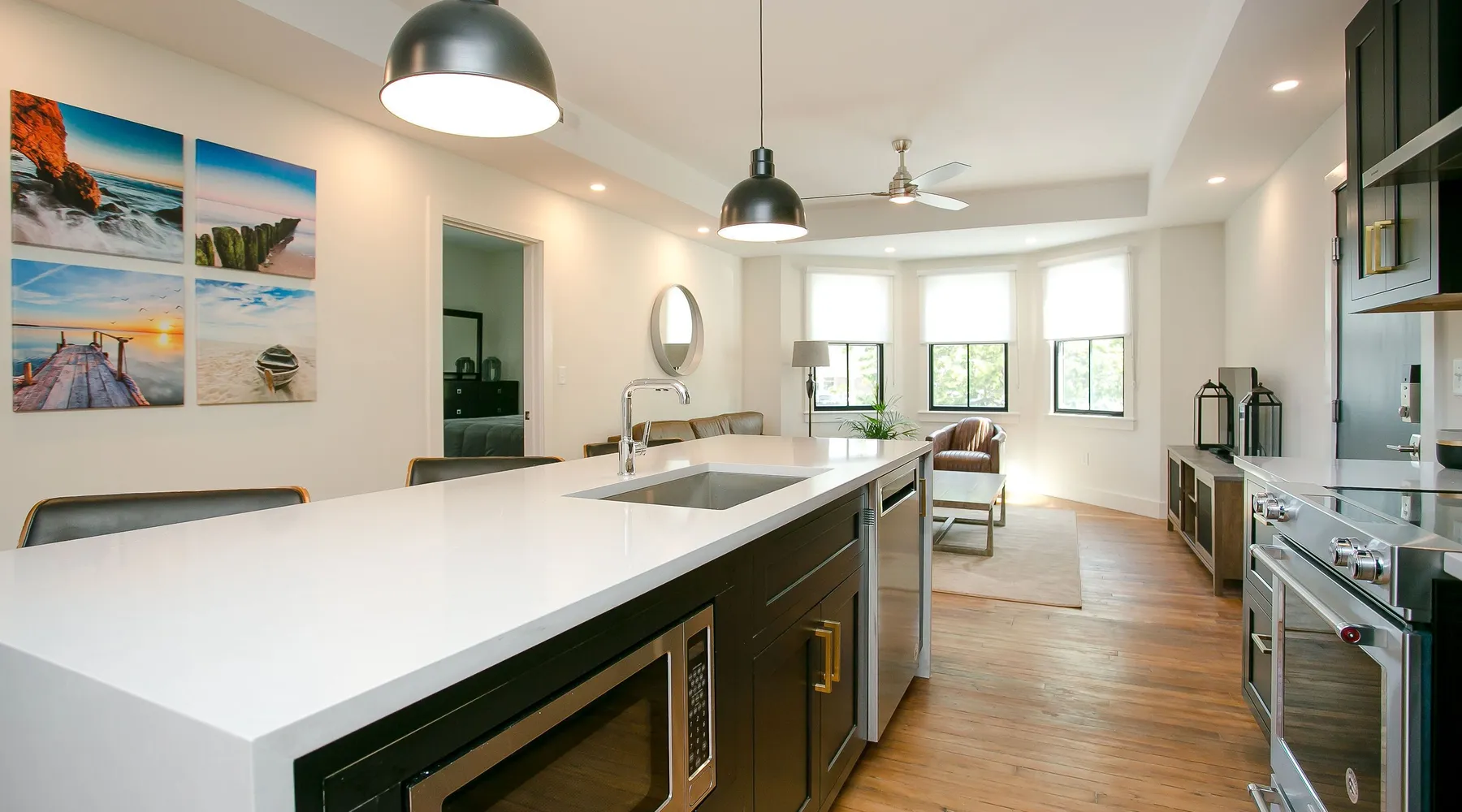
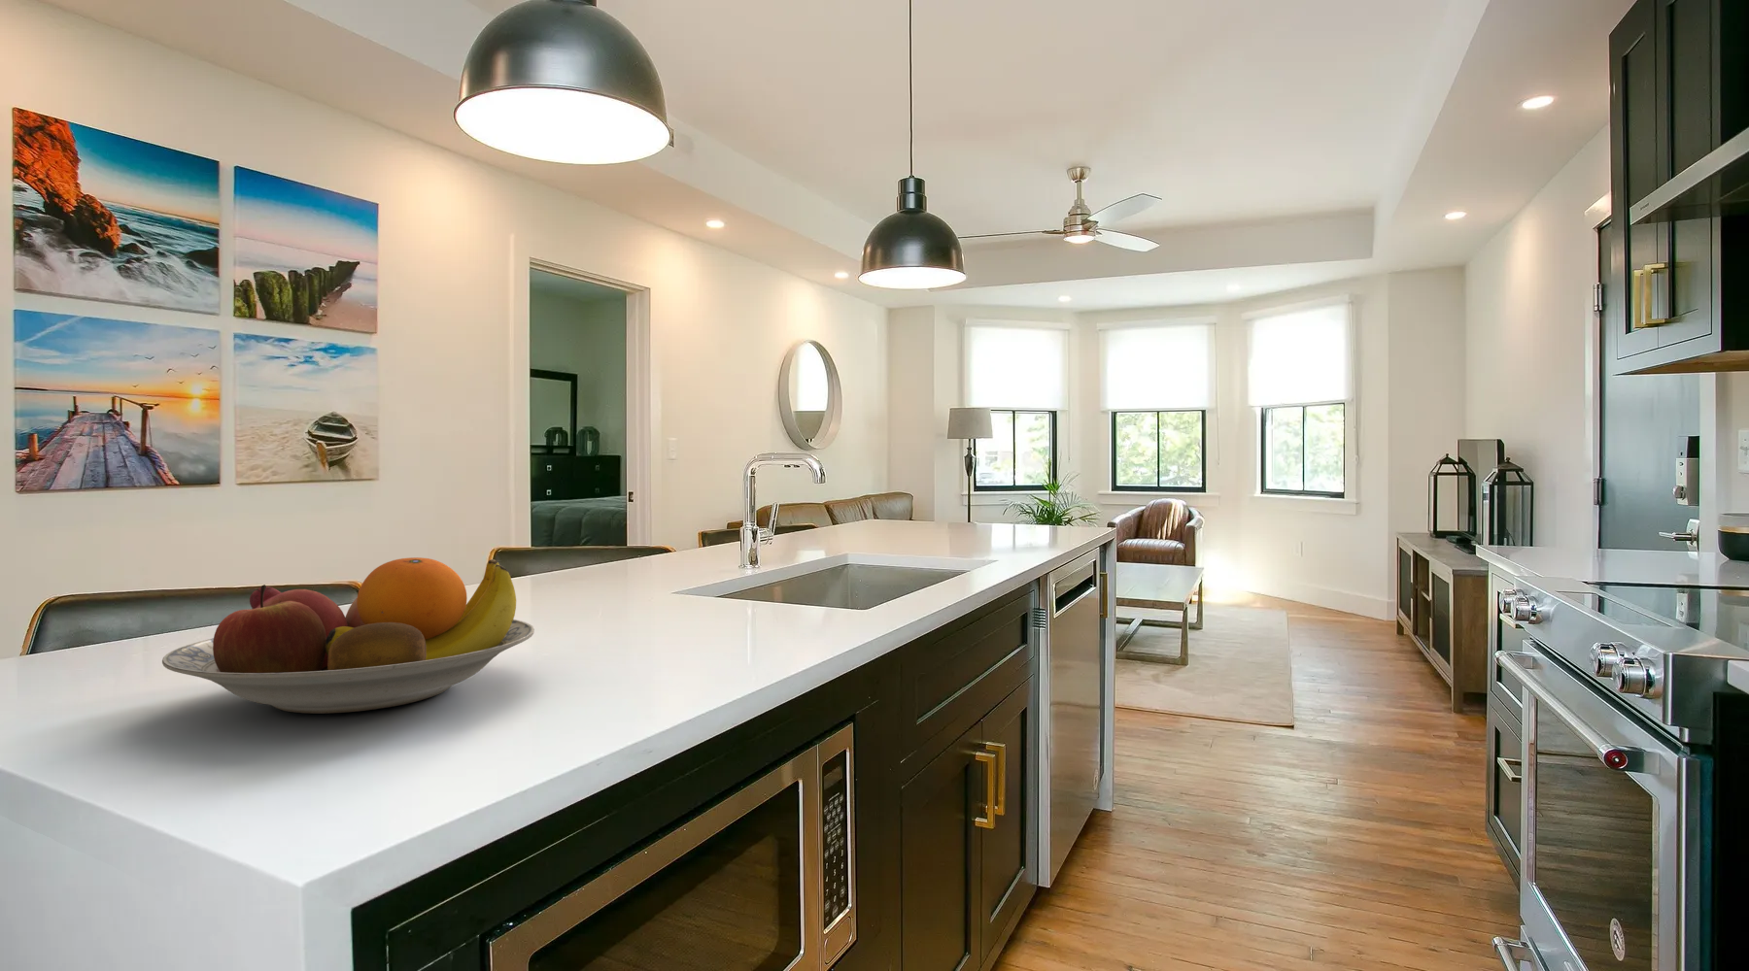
+ fruit bowl (365, 627)
